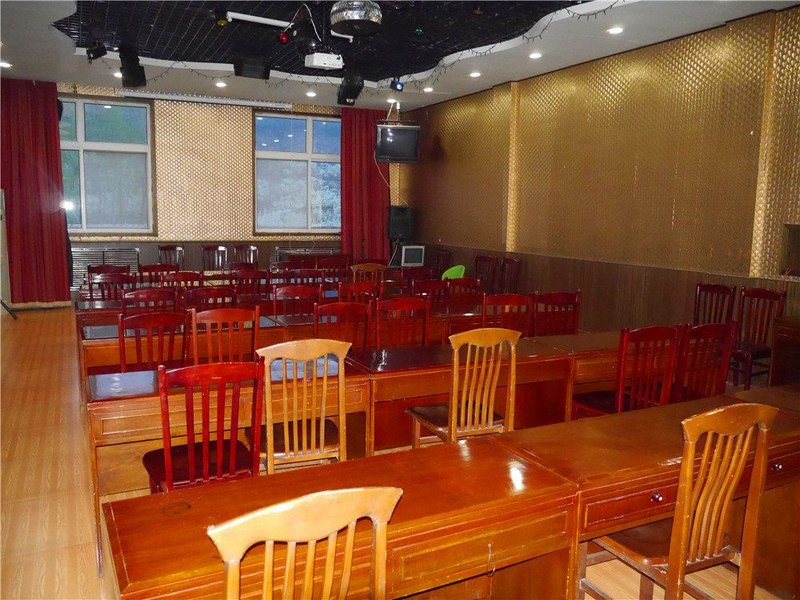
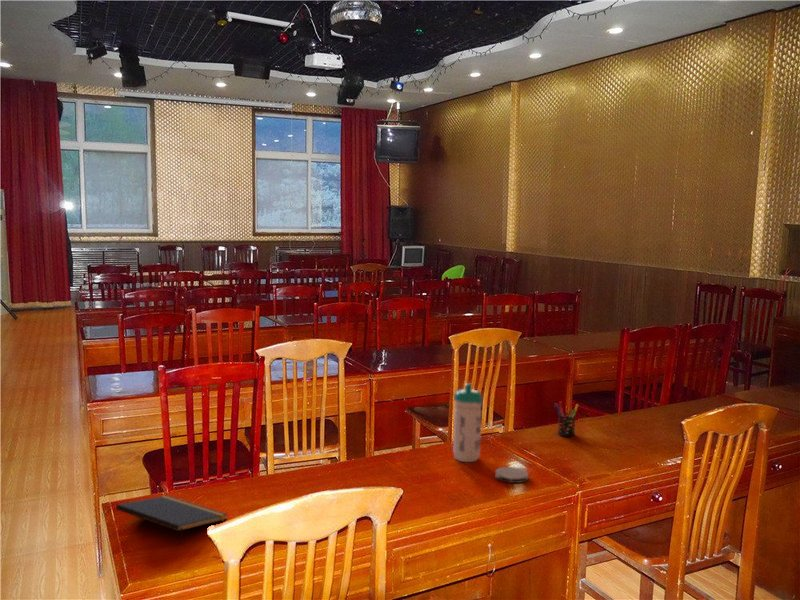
+ pen holder (567, 418)
+ water bottle (467, 421)
+ notepad (172, 512)
+ coaster (511, 474)
